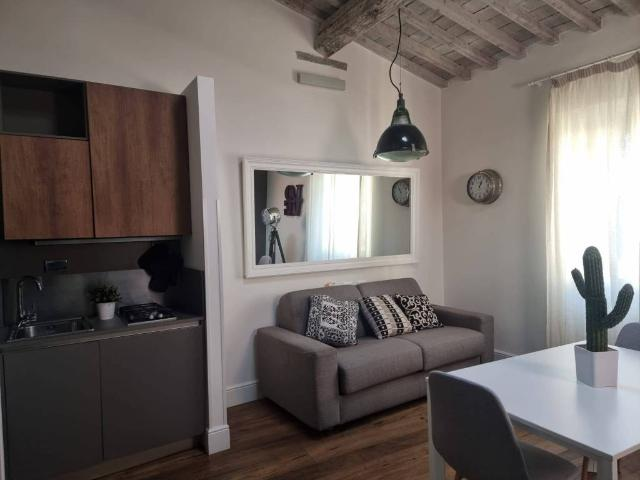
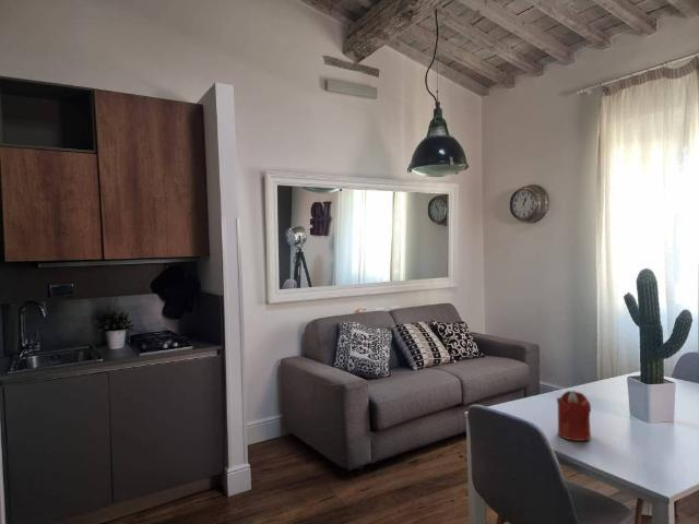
+ candle (573, 413)
